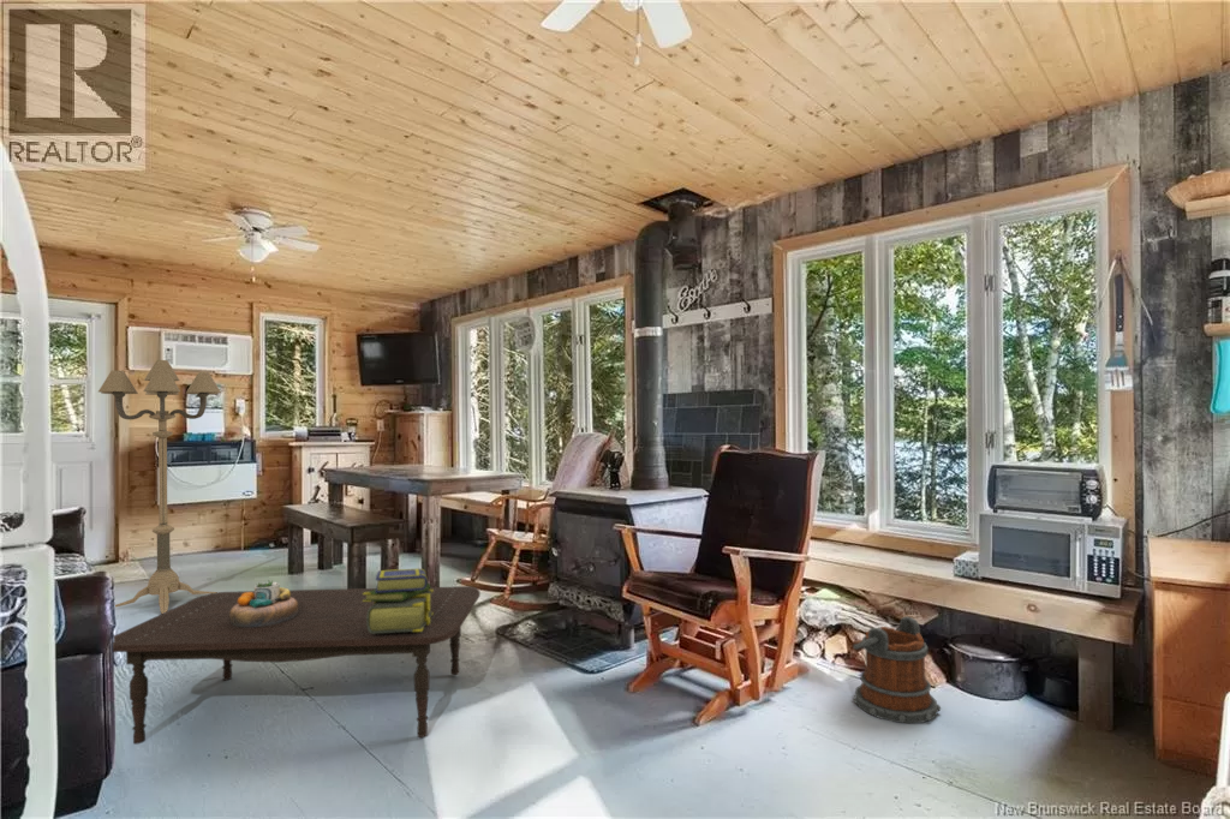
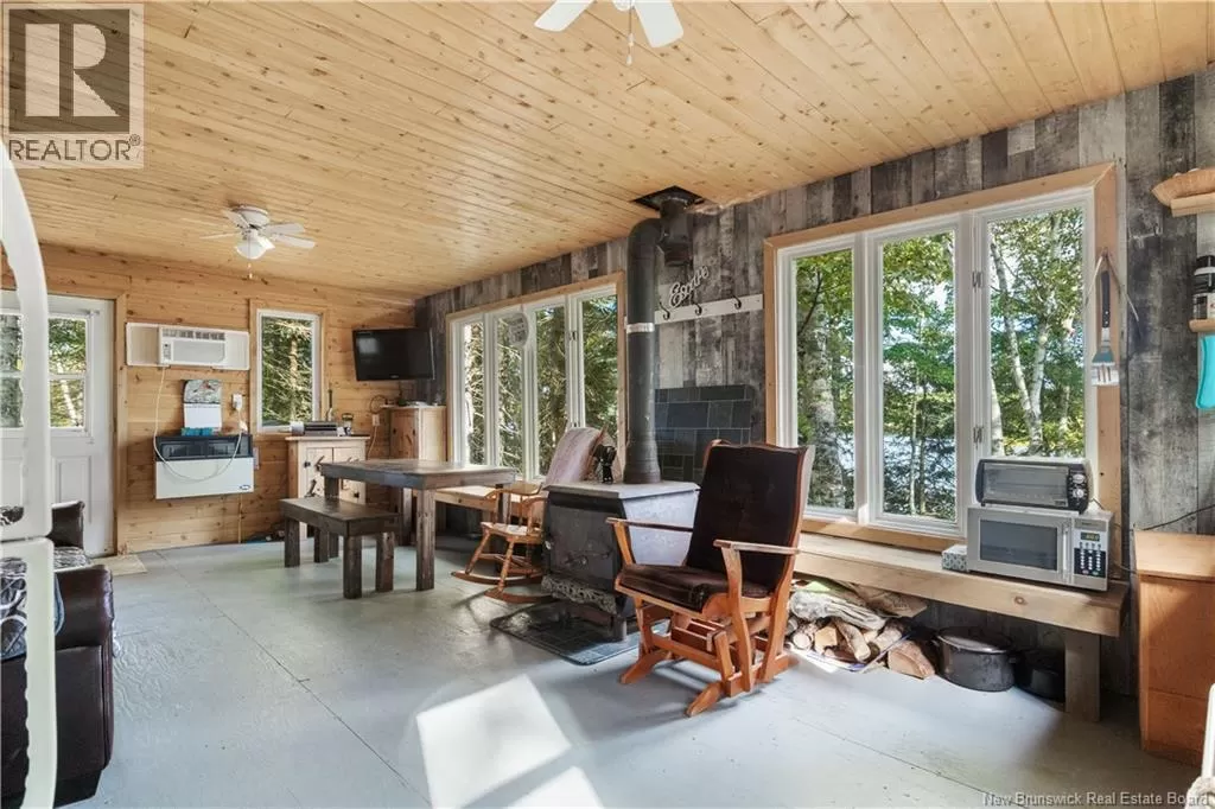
- coffee table (315, 658)
- stack of books (400, 599)
- floor lamp (162, 482)
- bucket (894, 664)
- decorative bowl (264, 602)
